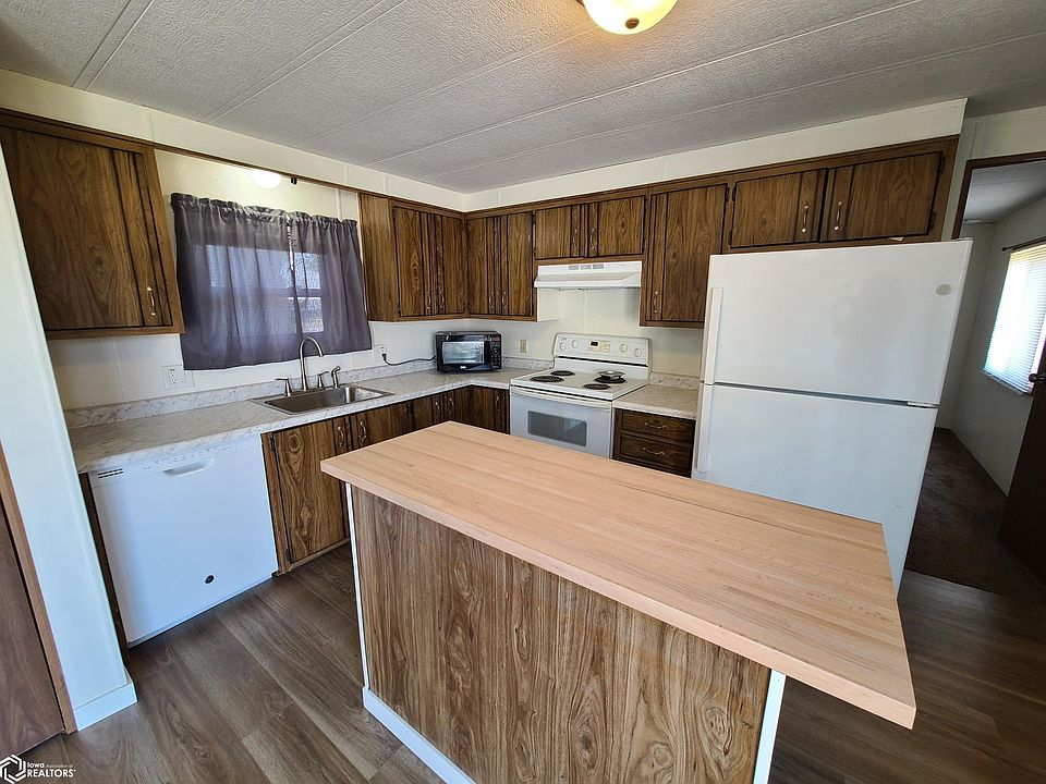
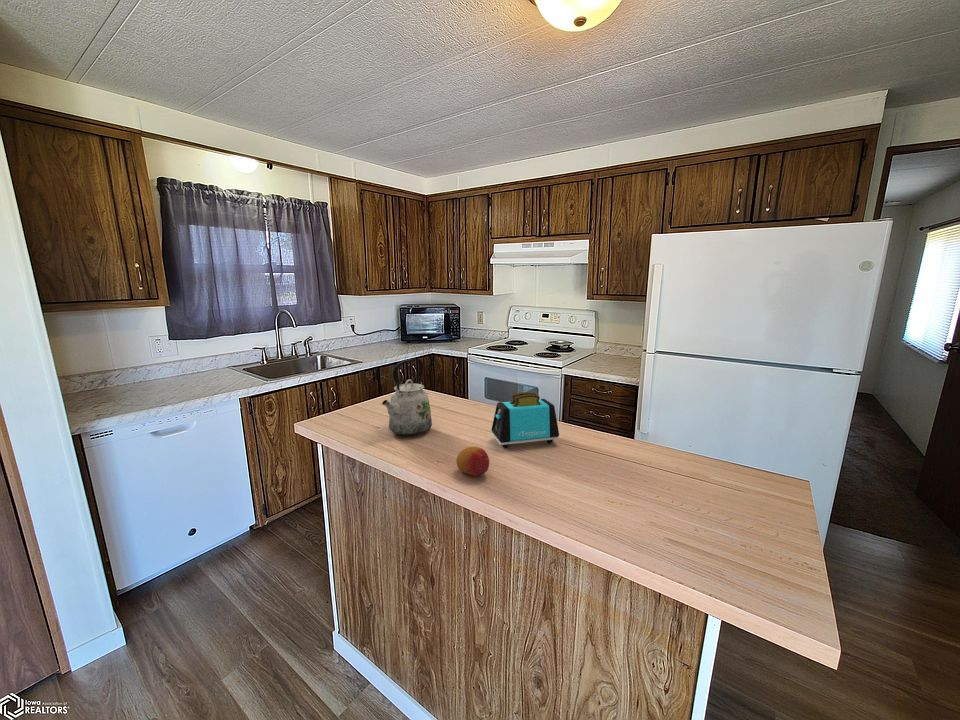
+ toaster (525, 418)
+ fruit (472, 460)
+ kettle (404, 398)
